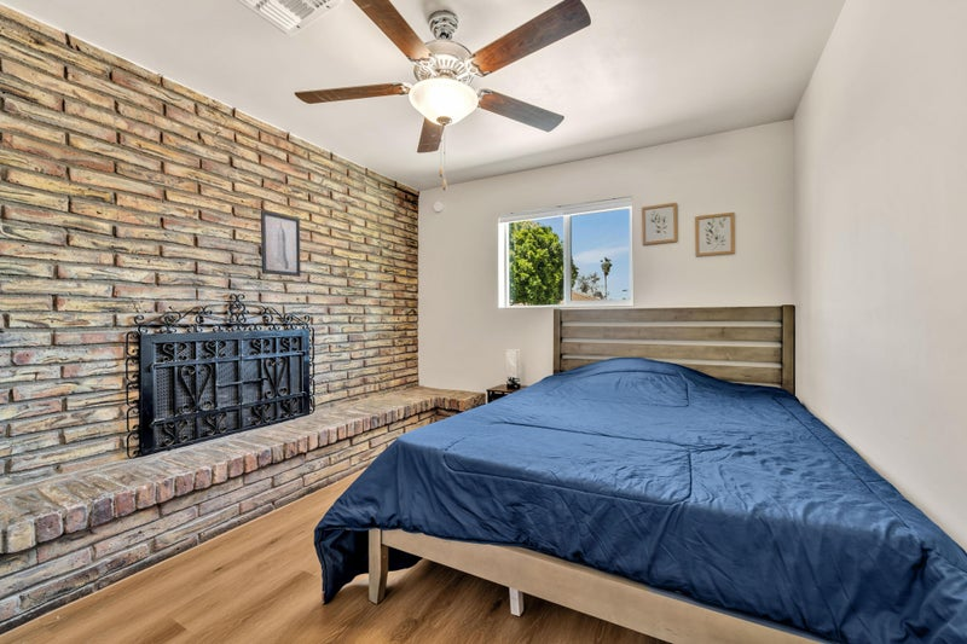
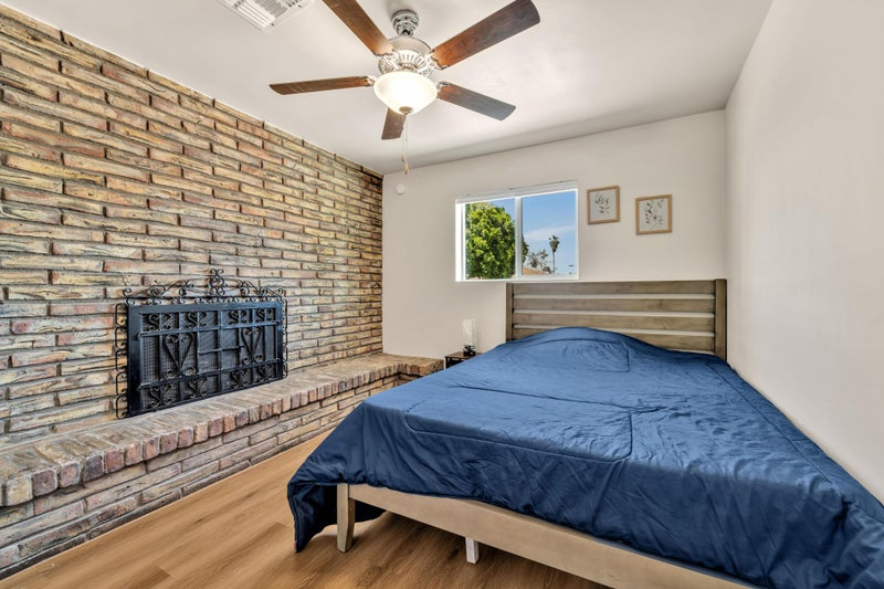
- wall art (280, 244)
